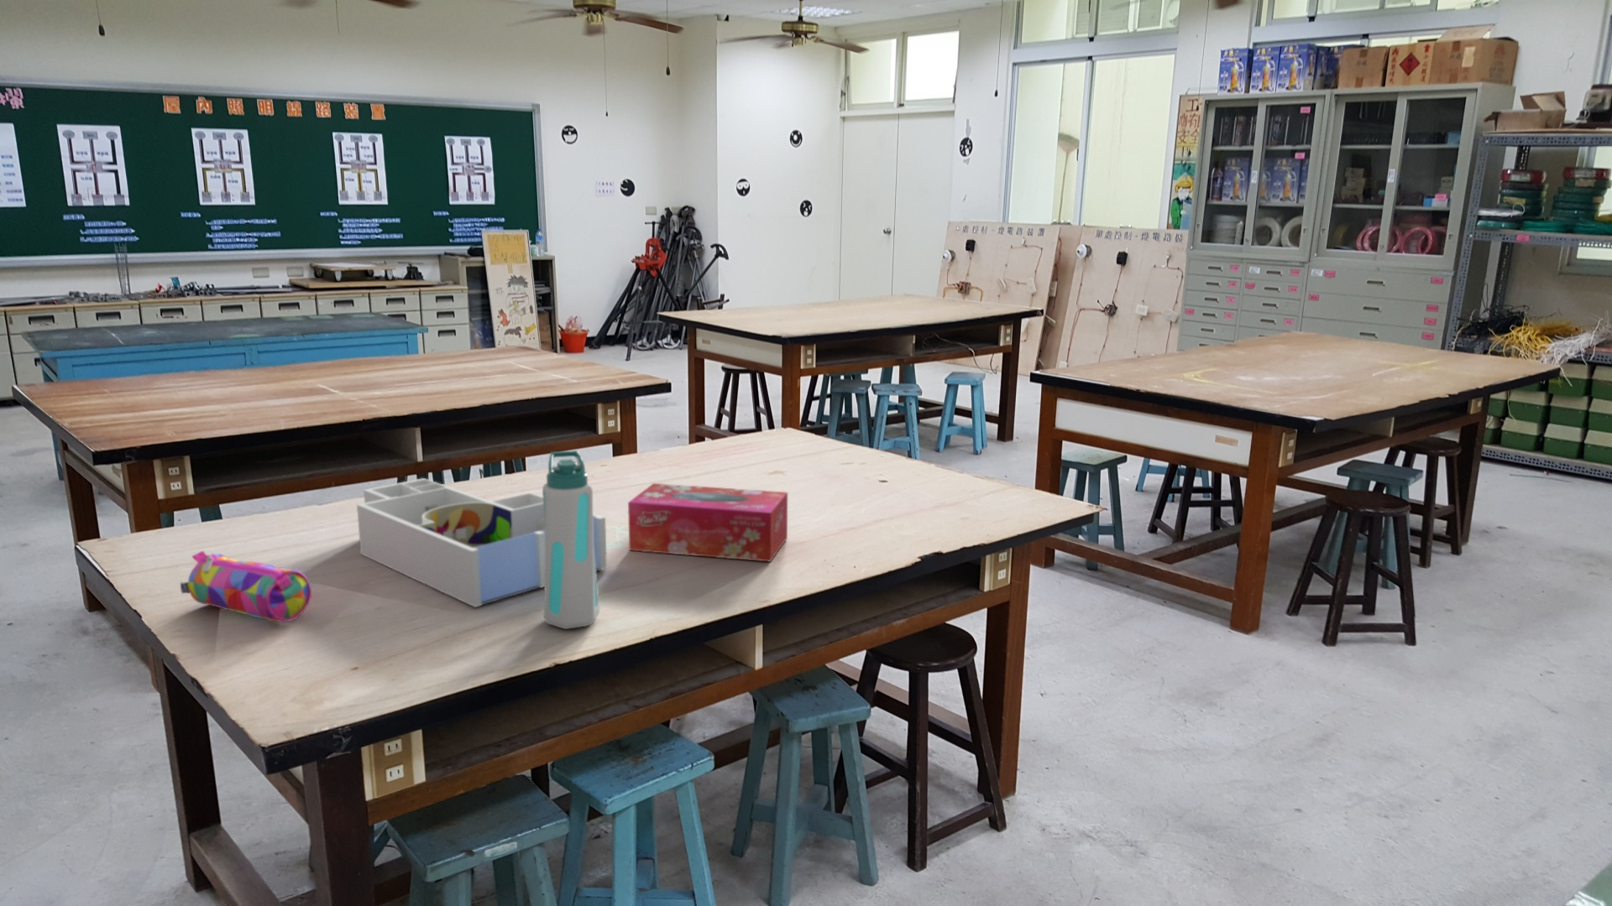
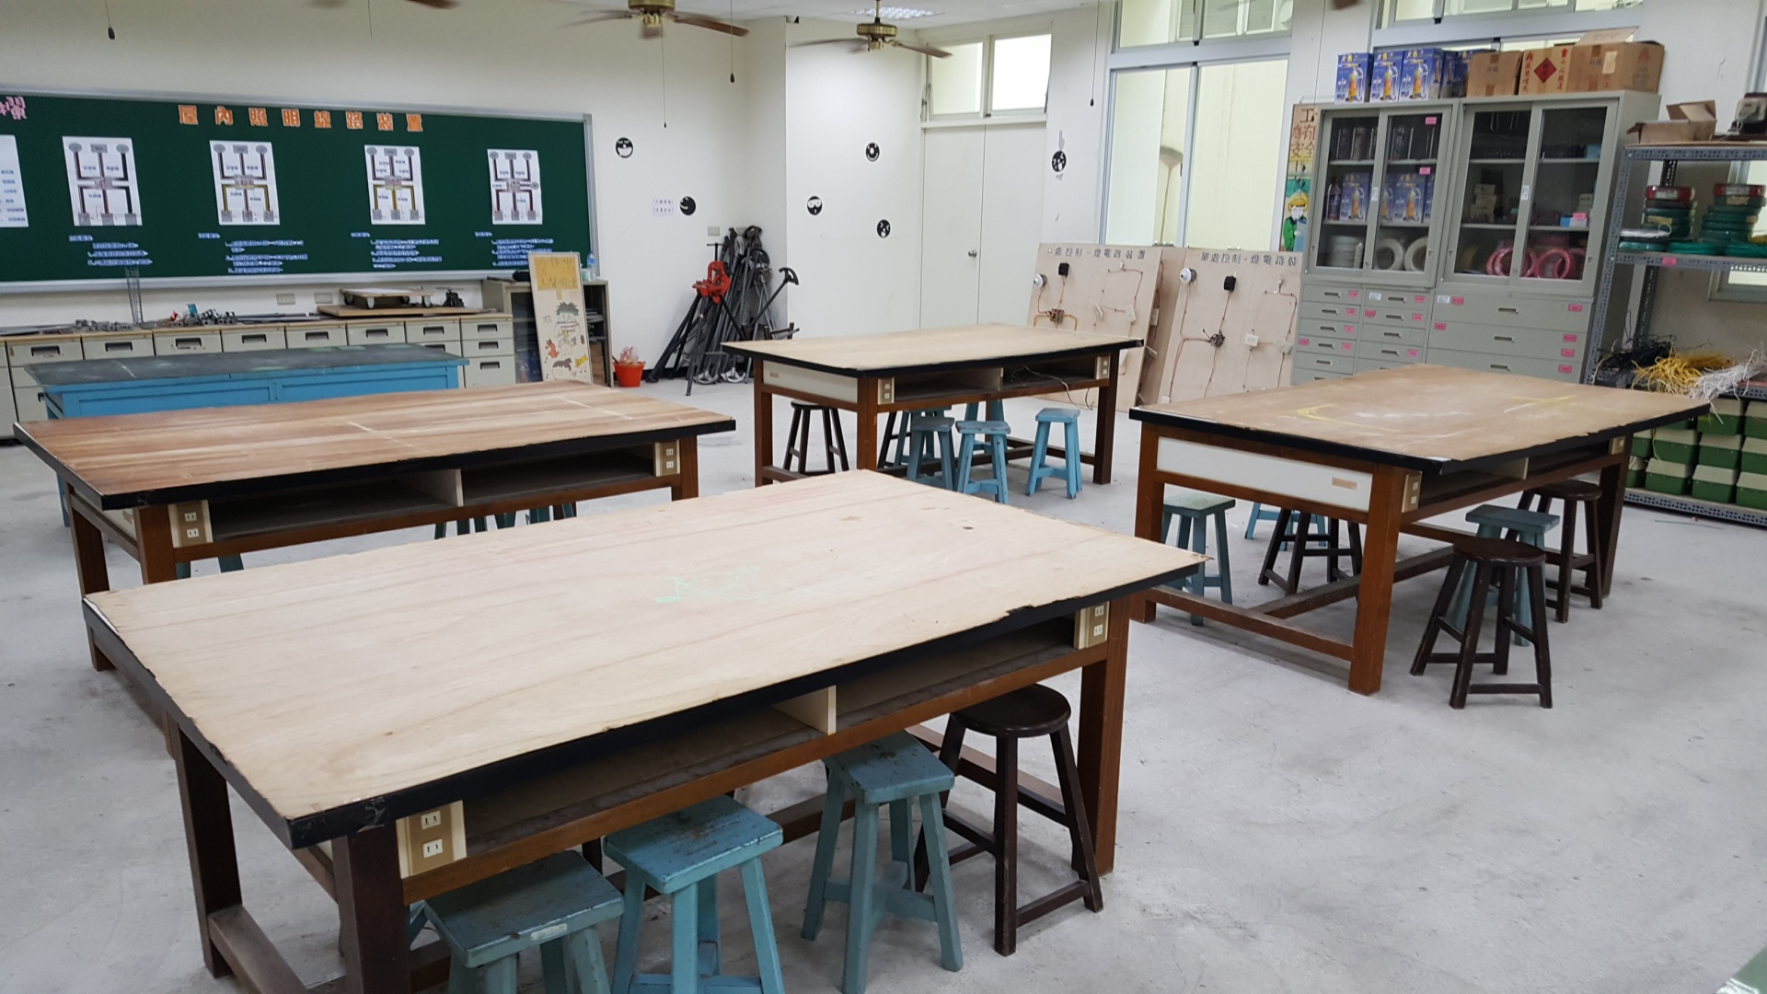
- water bottle (568, 540)
- pencil case (247, 586)
- tissue box (710, 520)
- desk organizer (467, 530)
